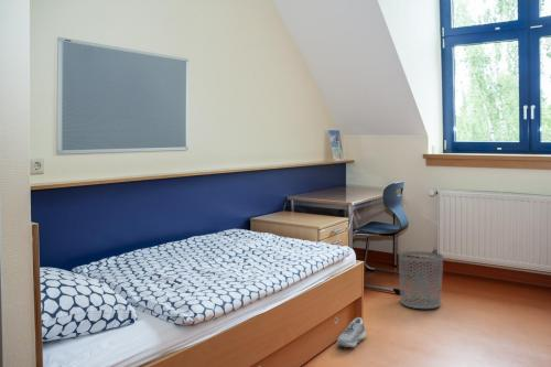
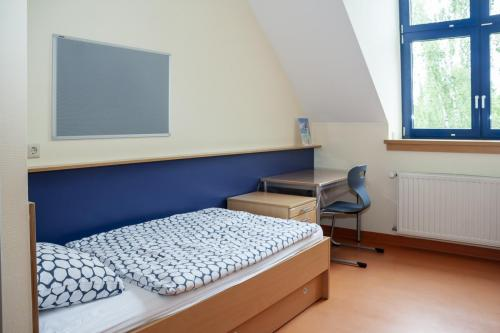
- waste bin (420, 280)
- shoe (350, 333)
